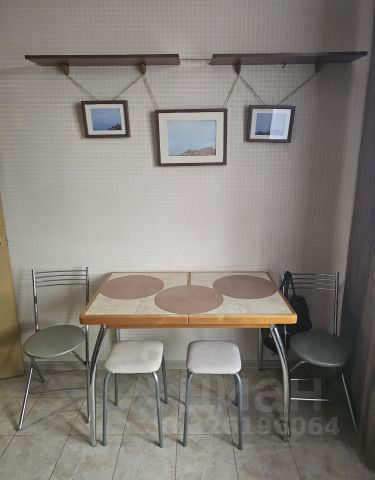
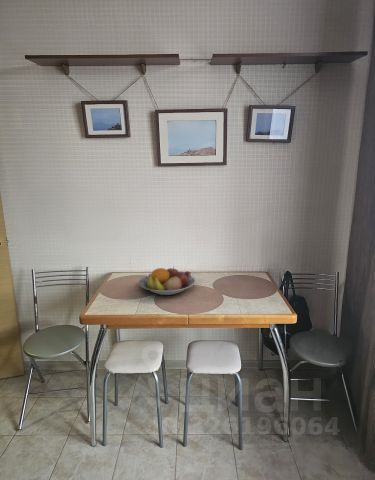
+ fruit bowl (167, 278)
